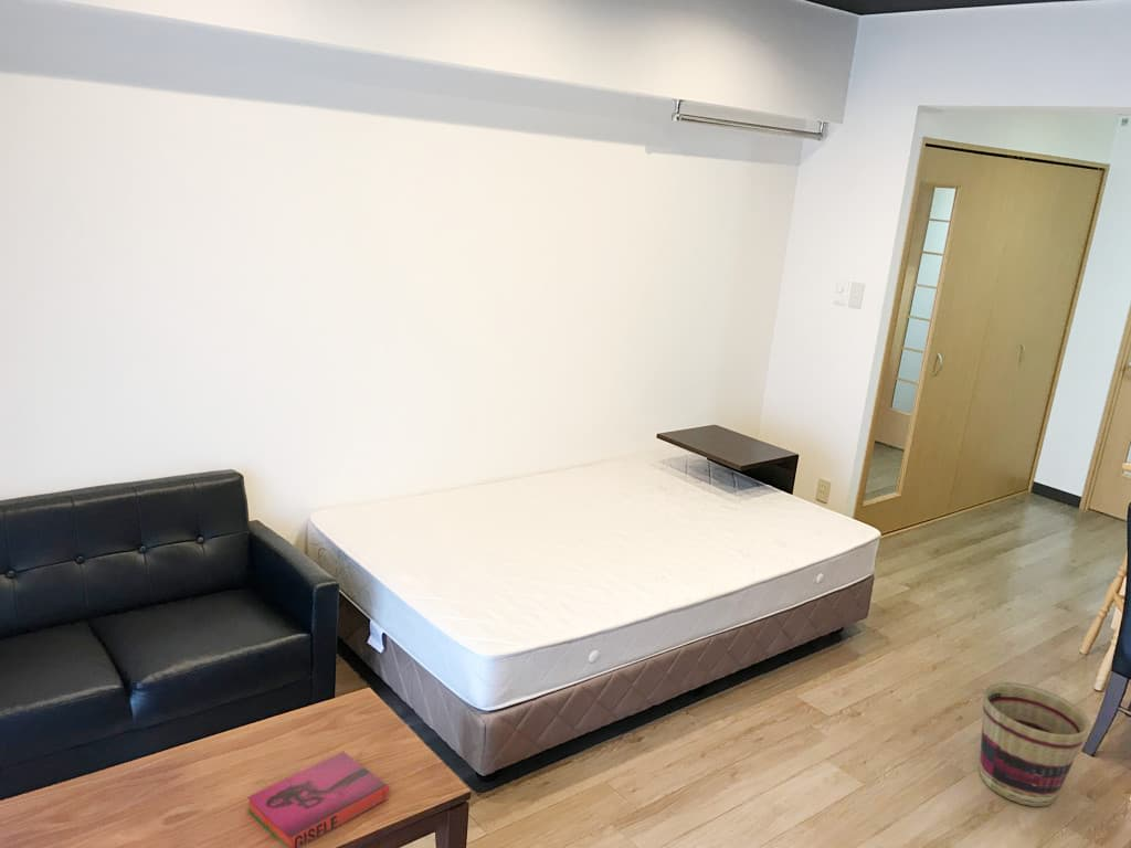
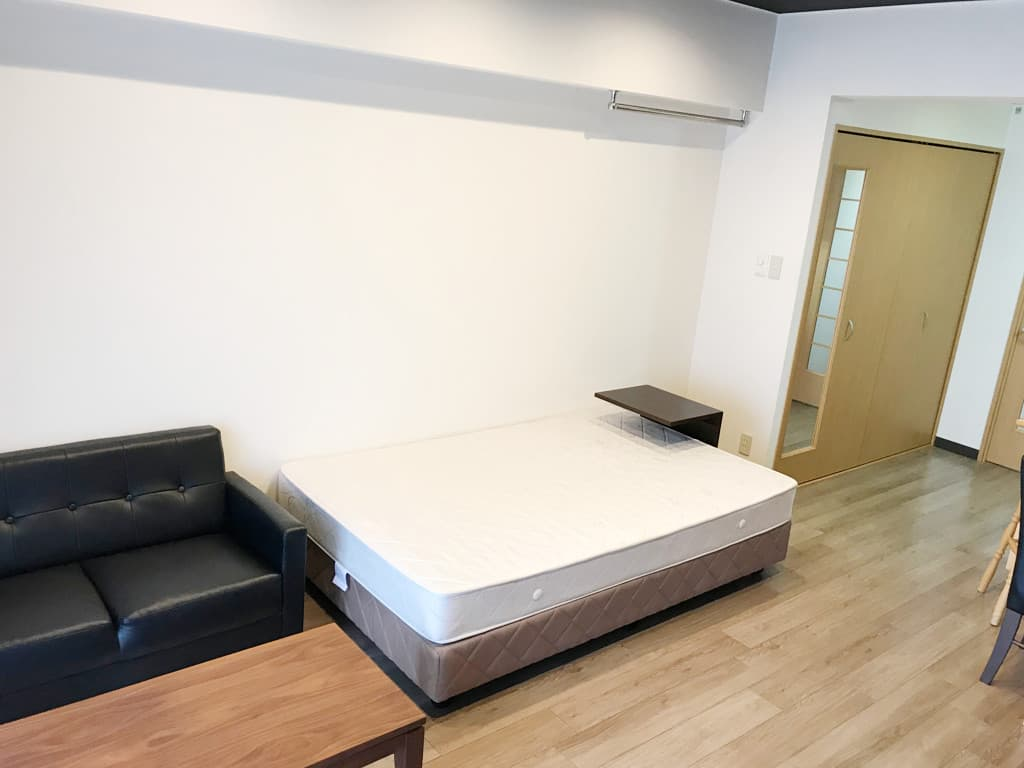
- basket (1026, 745)
- hardback book (319, 797)
